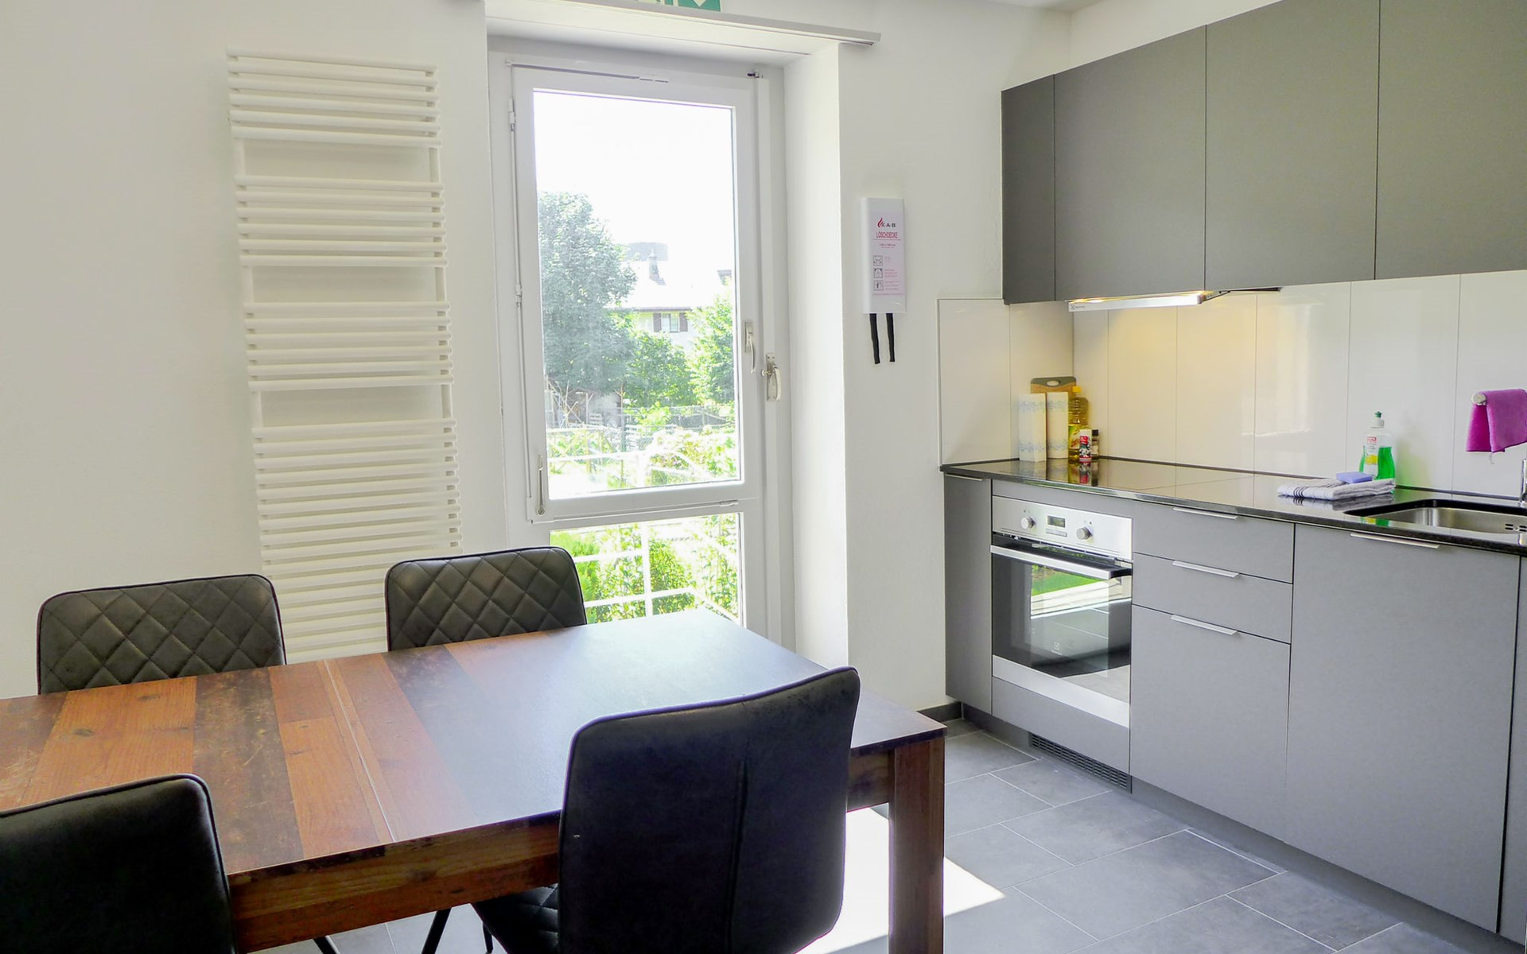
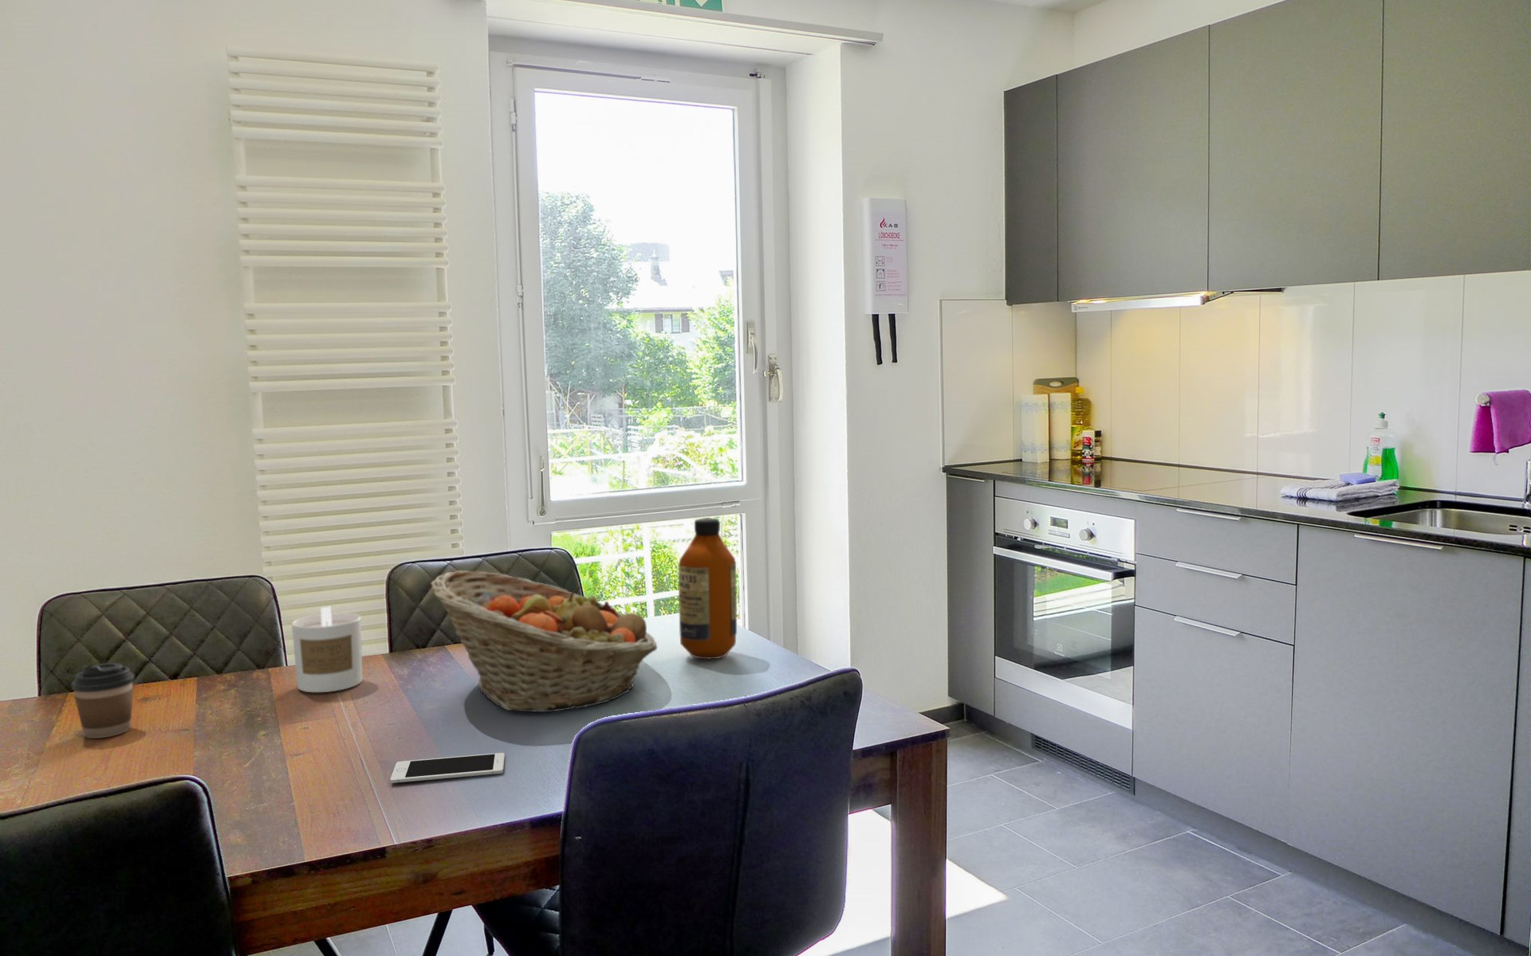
+ cell phone (449, 768)
+ bottle (708, 587)
+ coffee cup (105, 697)
+ fruit basket (545, 630)
+ candle (327, 645)
